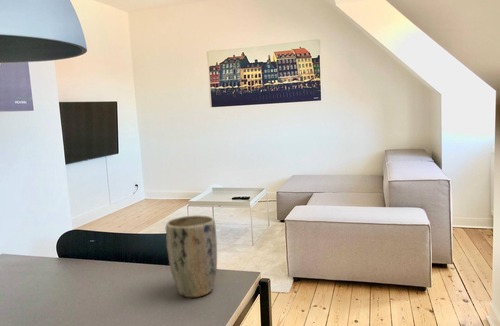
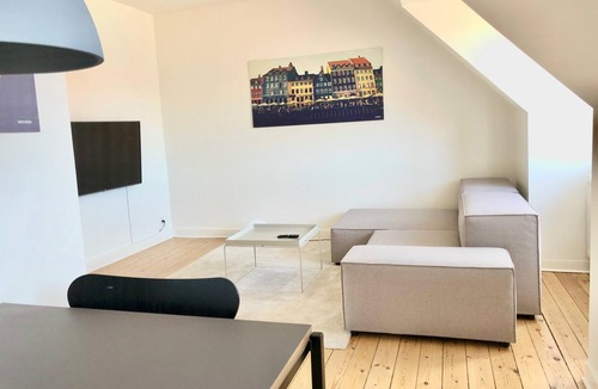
- plant pot (192, 255)
